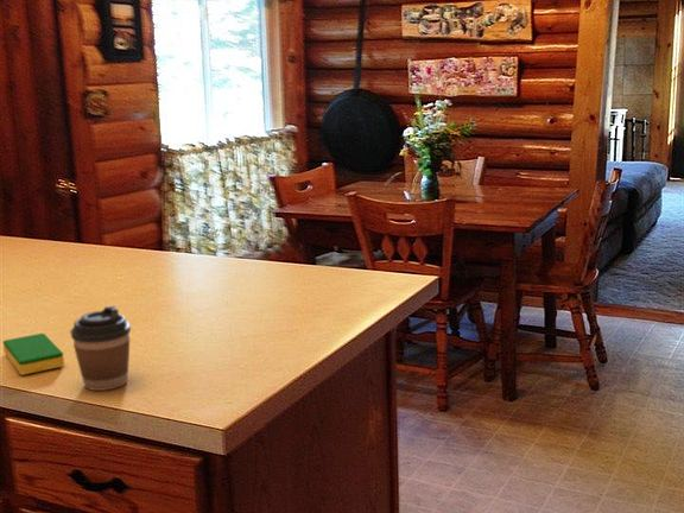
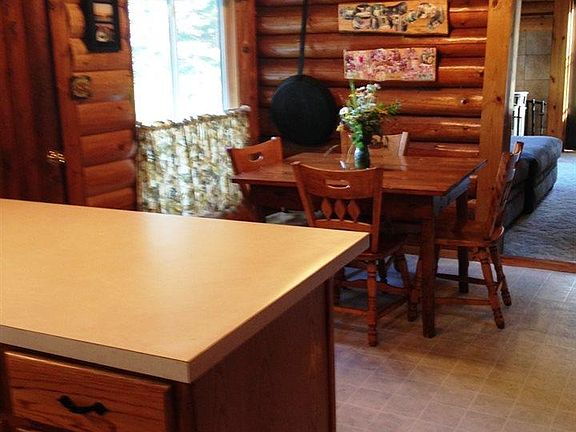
- dish sponge (32, 353)
- coffee cup (102, 347)
